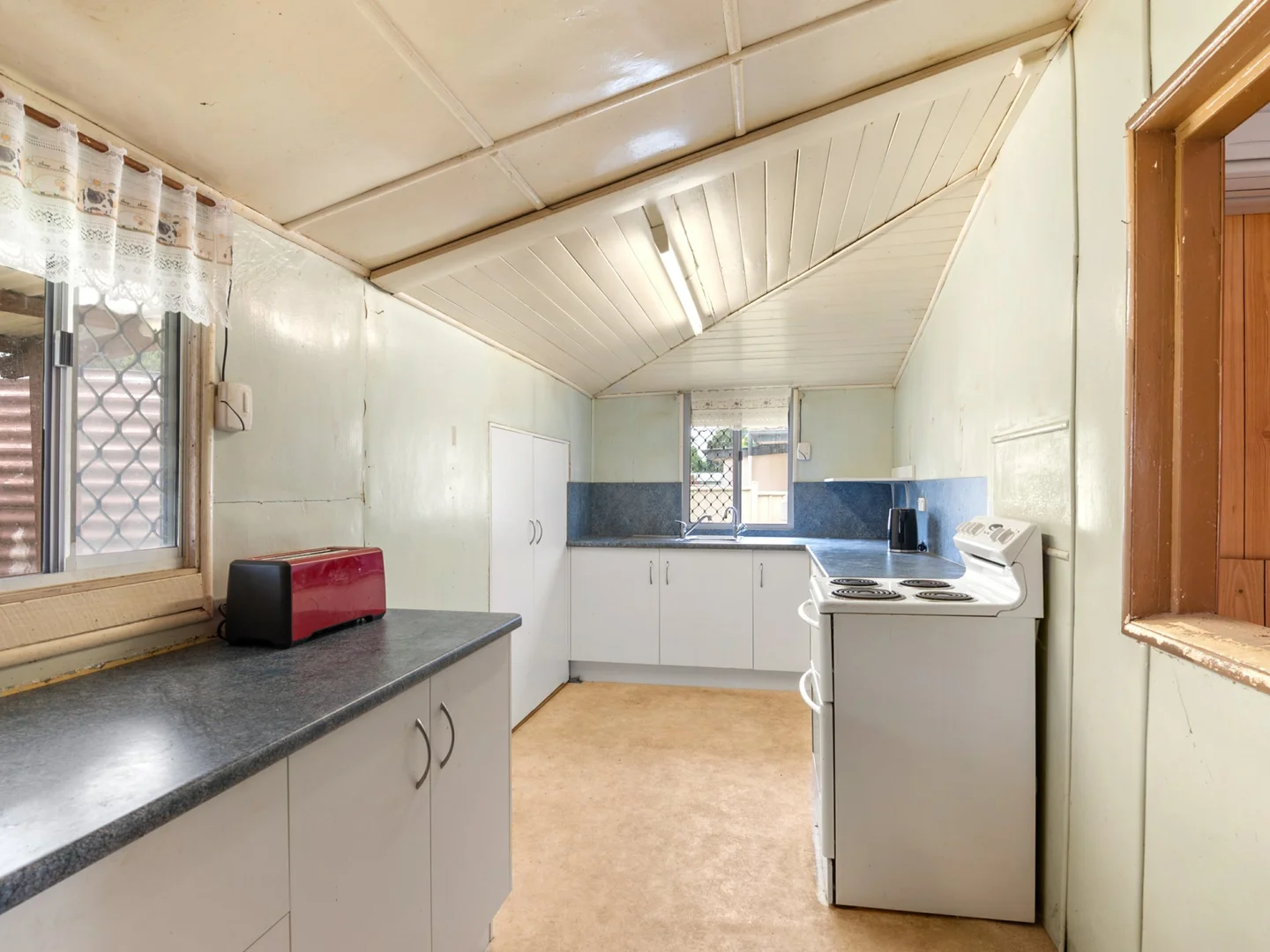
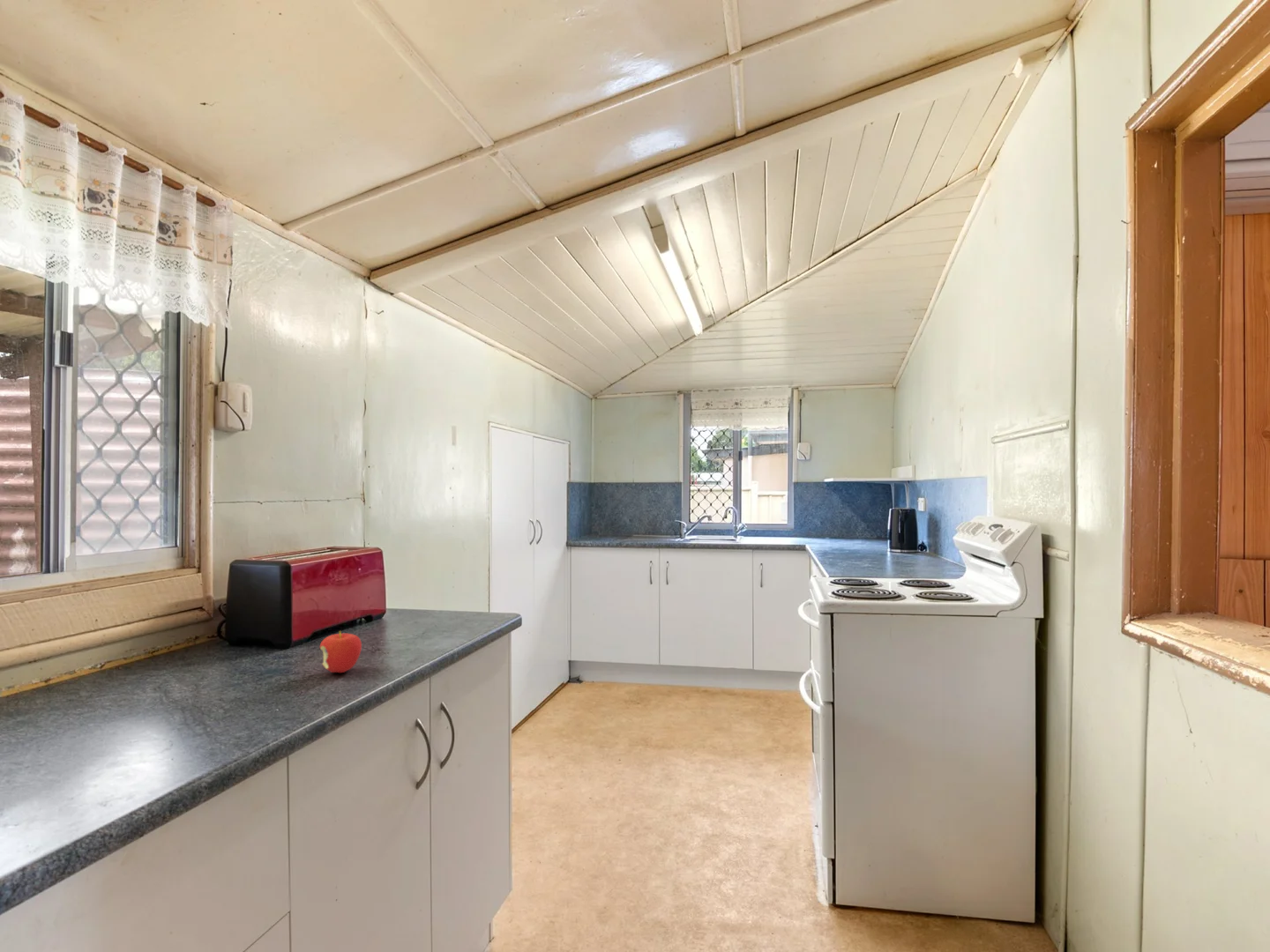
+ apple (340, 651)
